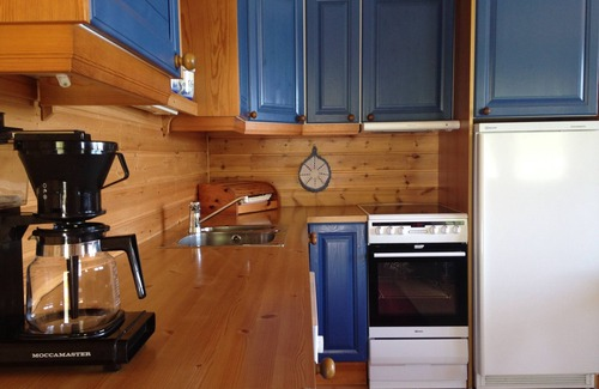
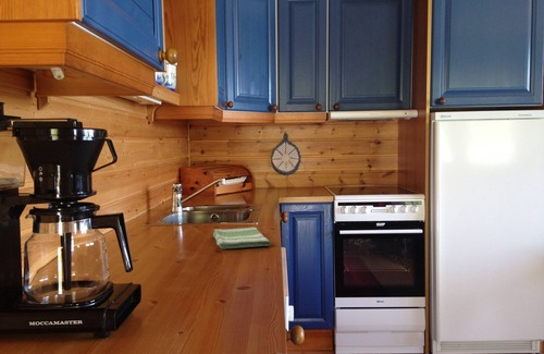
+ dish towel (239, 236)
